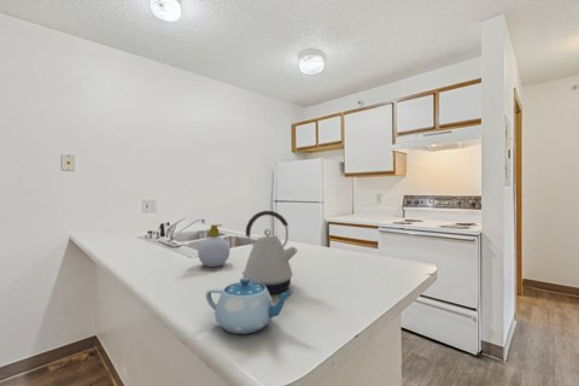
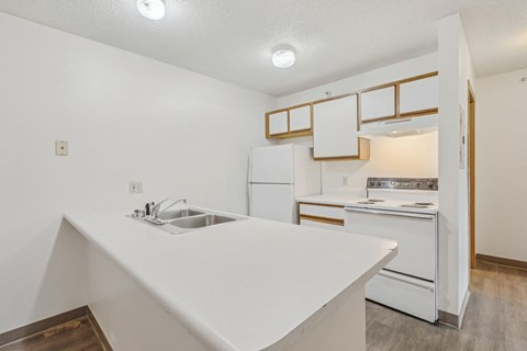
- soap bottle (214, 245)
- chinaware (247, 302)
- kettle (269, 248)
